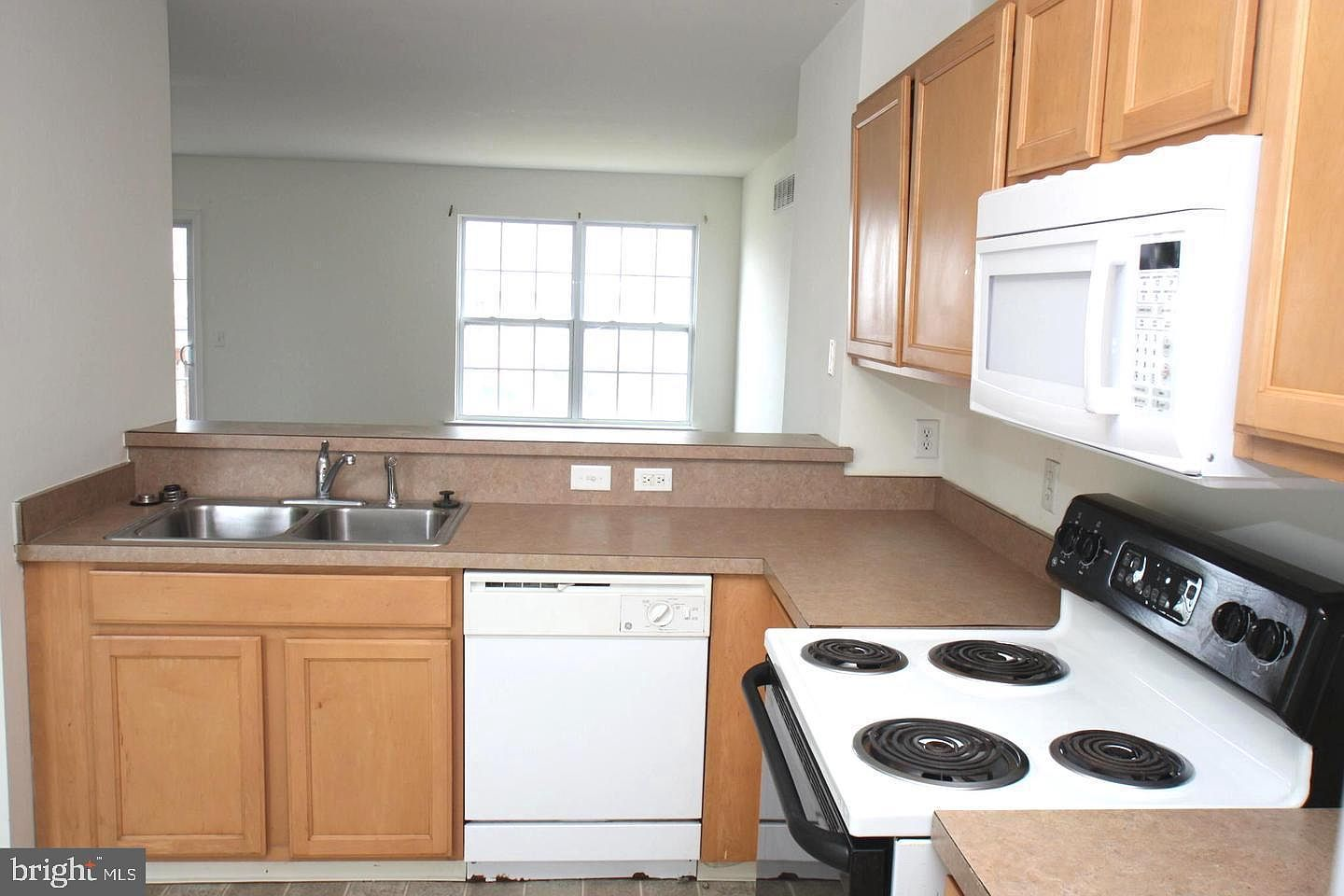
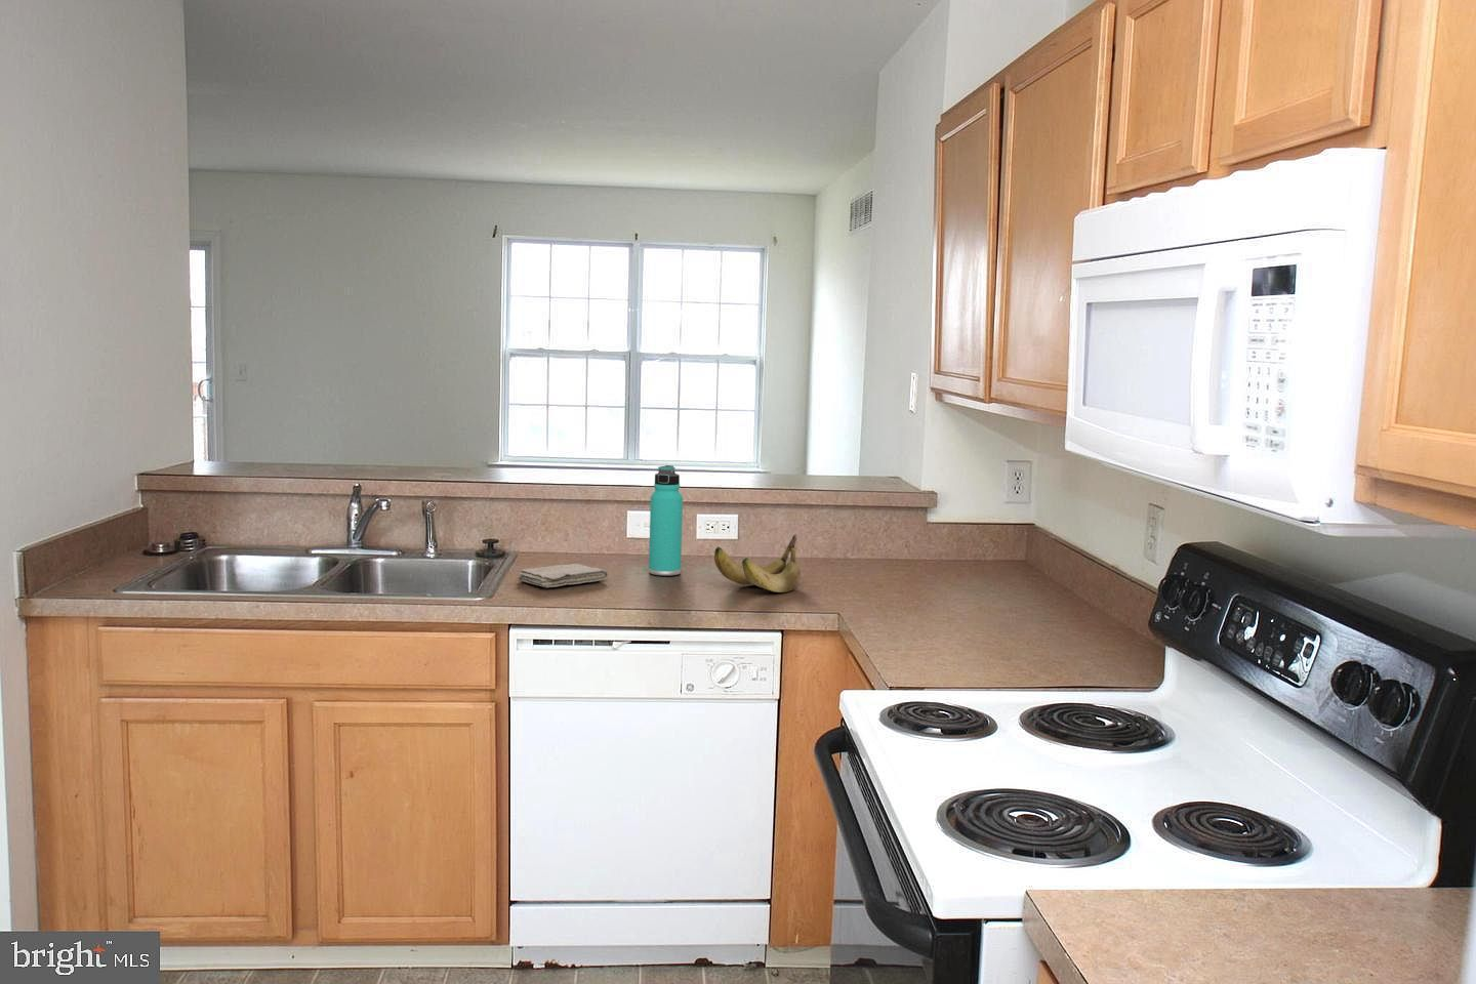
+ washcloth (561, 574)
+ banana (757, 564)
+ thermos bottle (666, 518)
